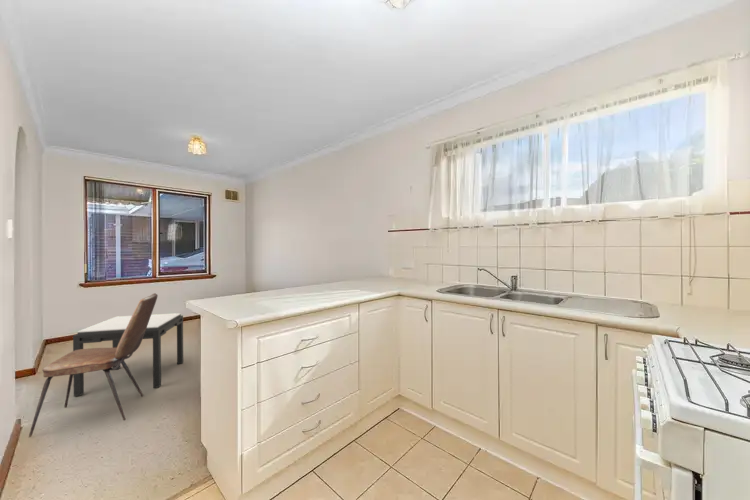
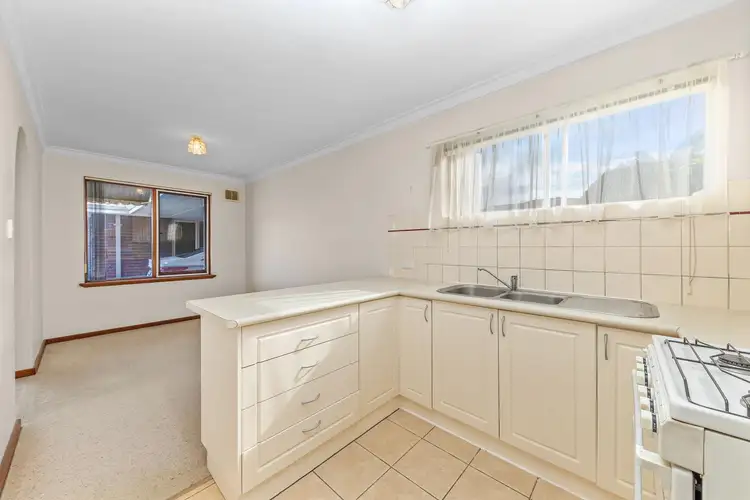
- dining chair (103, 354)
- side table (143, 338)
